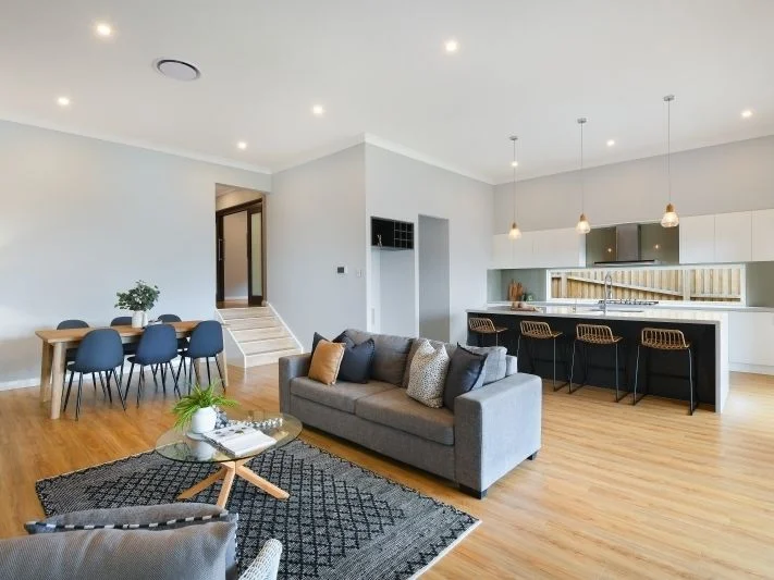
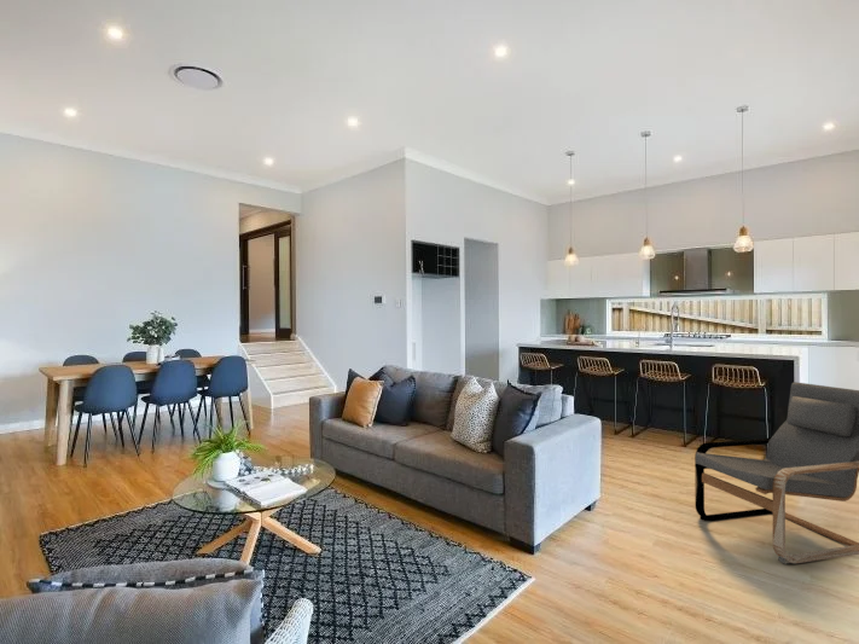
+ armchair (783, 460)
